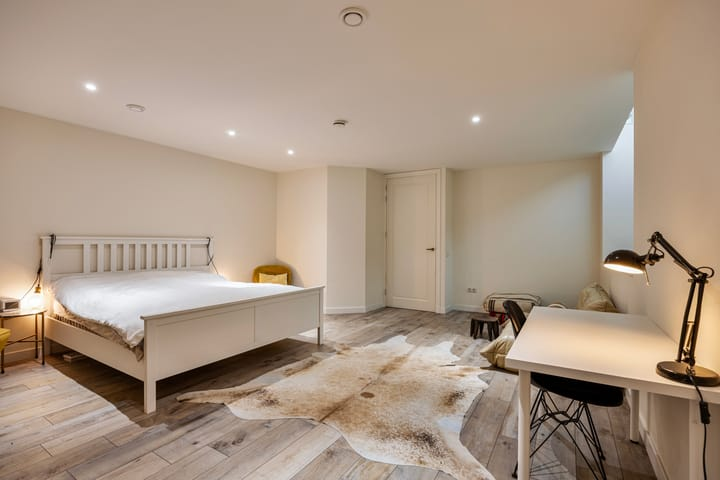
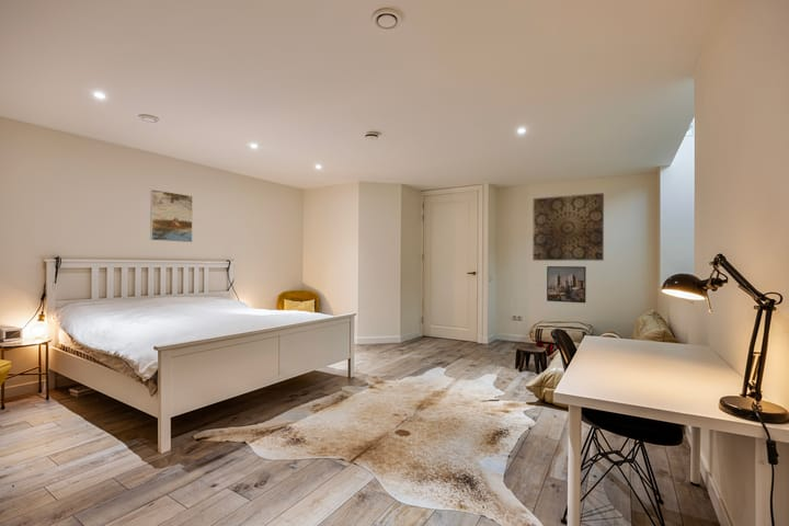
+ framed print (172, 217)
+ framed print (565, 284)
+ wall art (567, 228)
